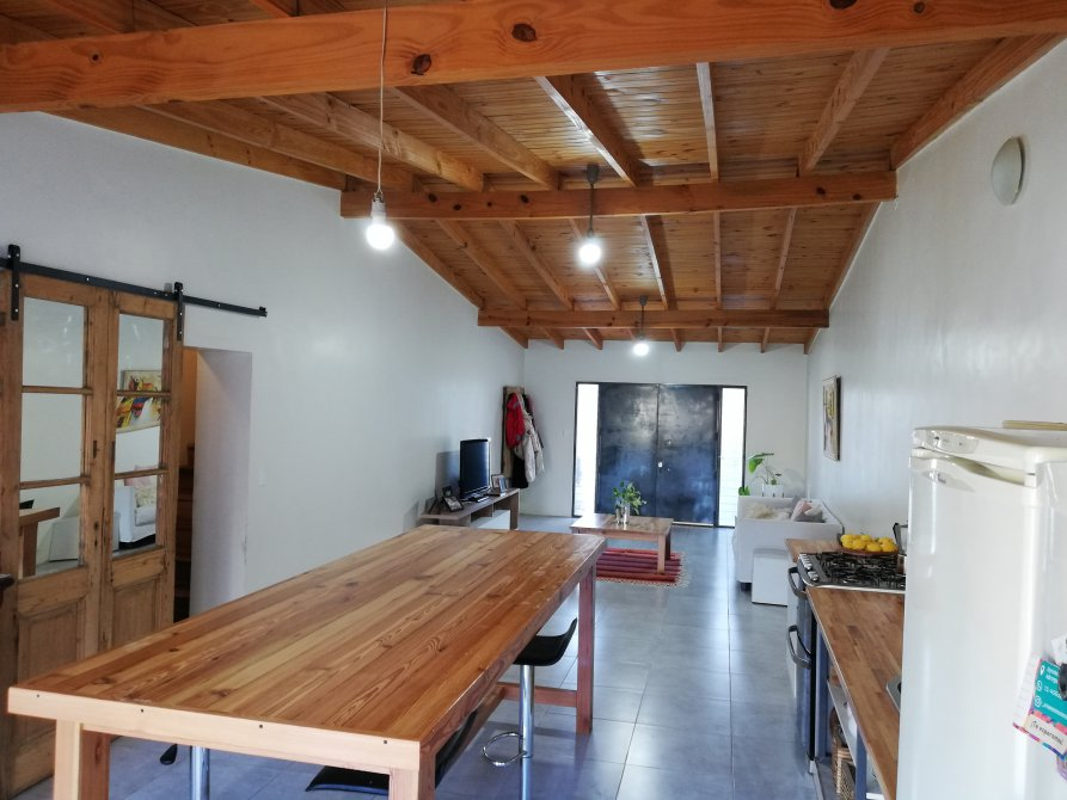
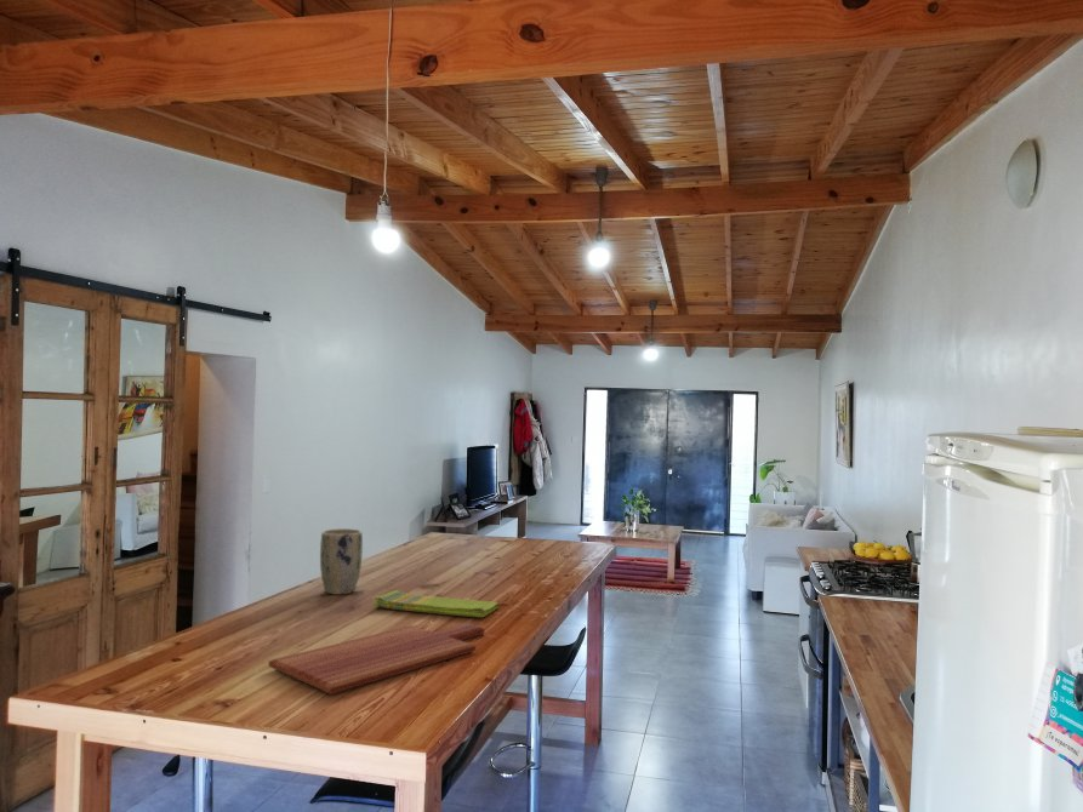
+ cutting board (381, 653)
+ dish towel (437, 602)
+ plant pot (341, 561)
